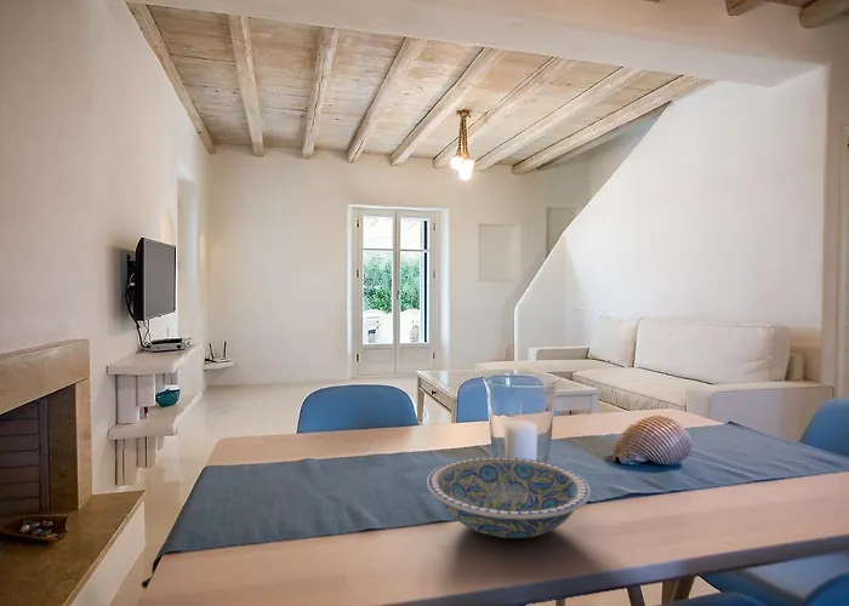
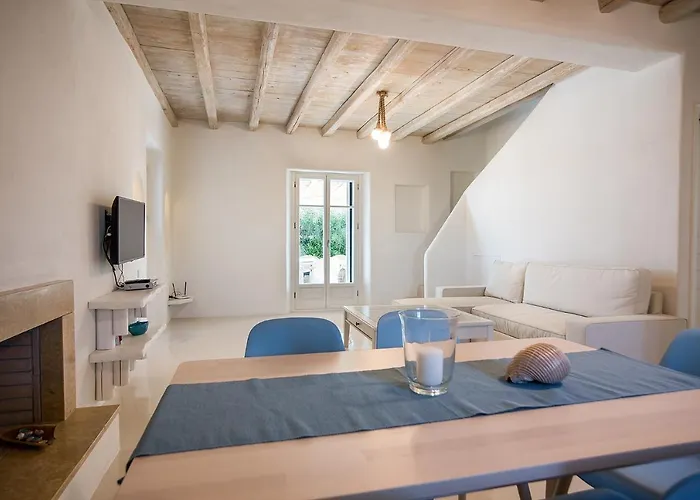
- ceramic bowl (506, 503)
